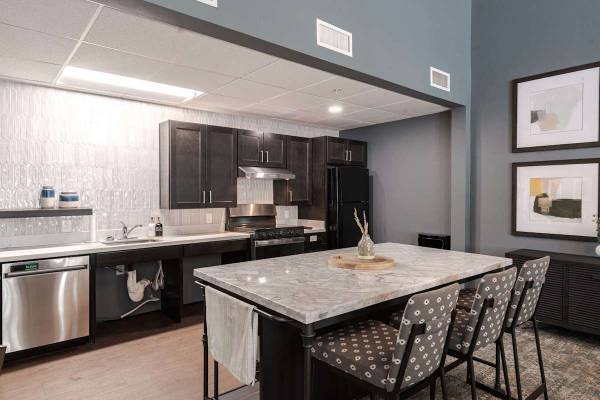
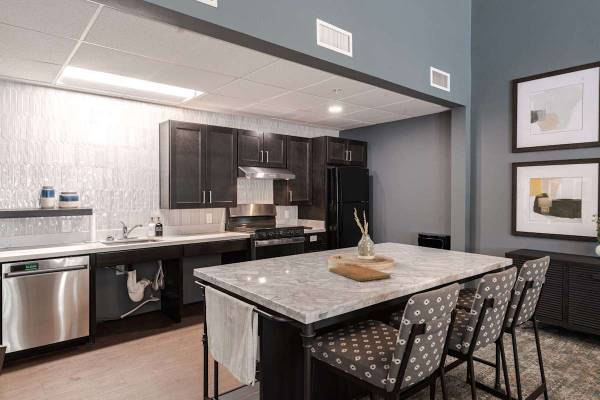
+ cutting board (358, 272)
